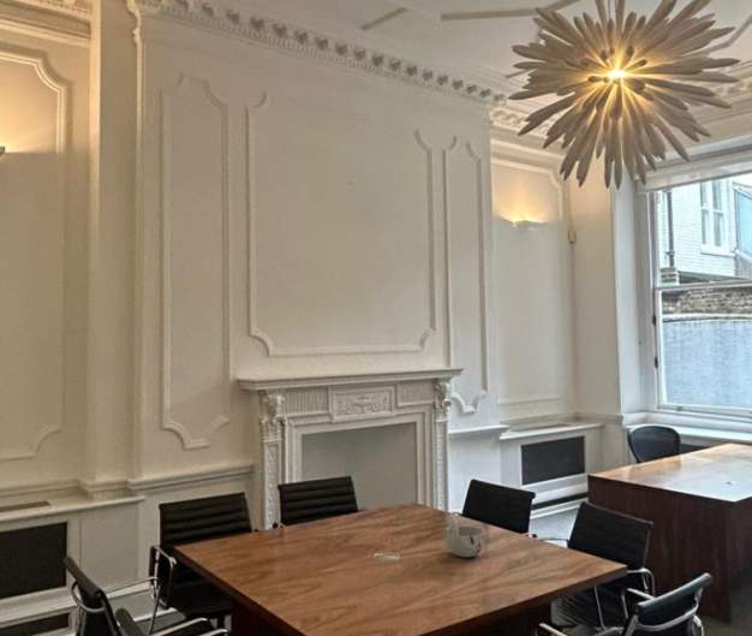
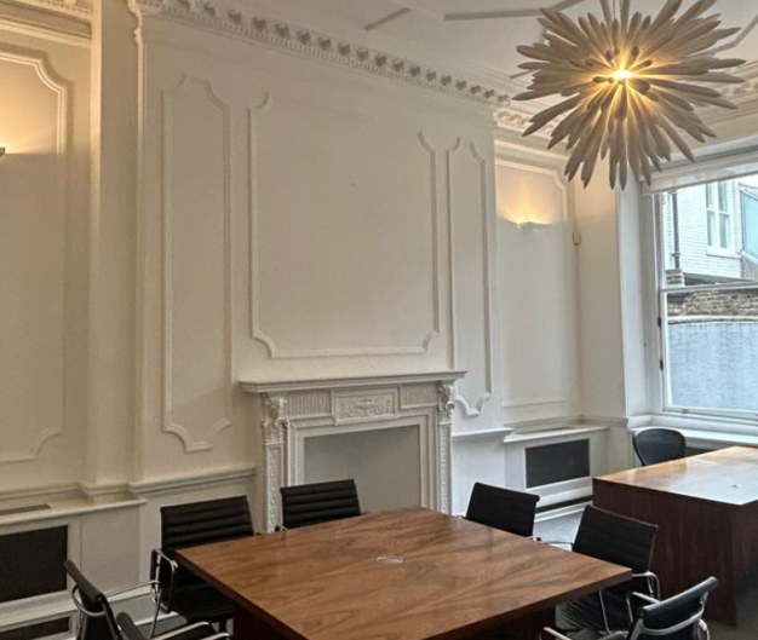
- cup (461, 534)
